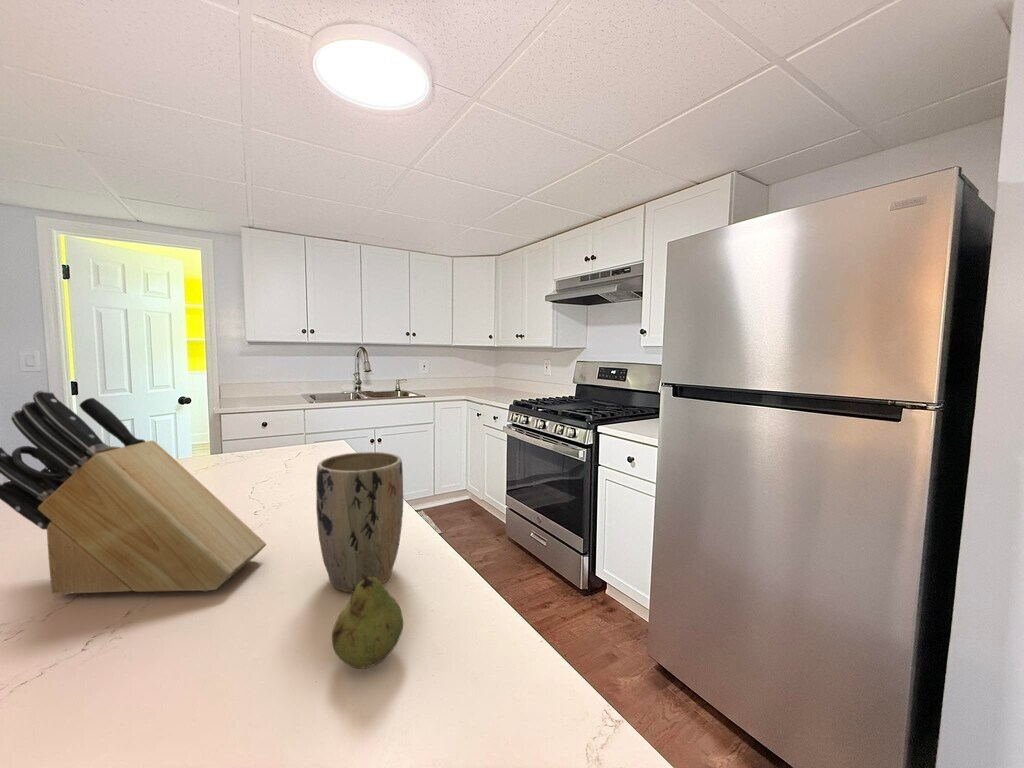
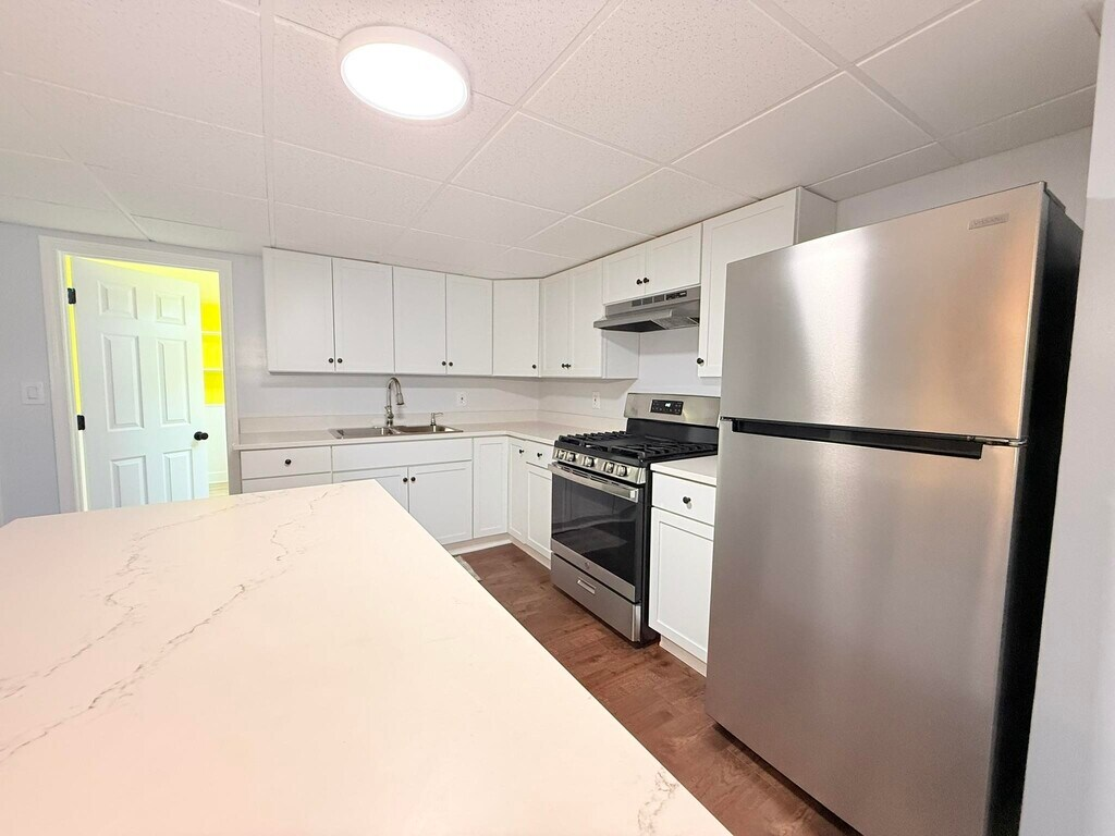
- fruit (368, 612)
- plant pot (361, 519)
- knife block (135, 484)
